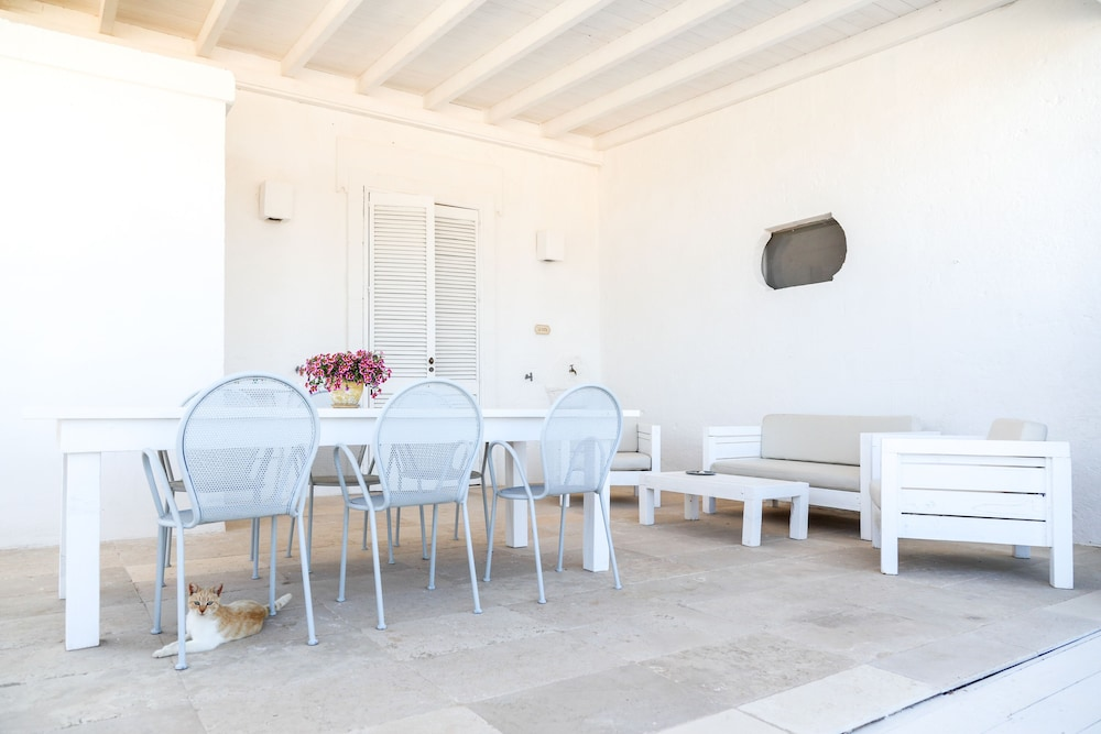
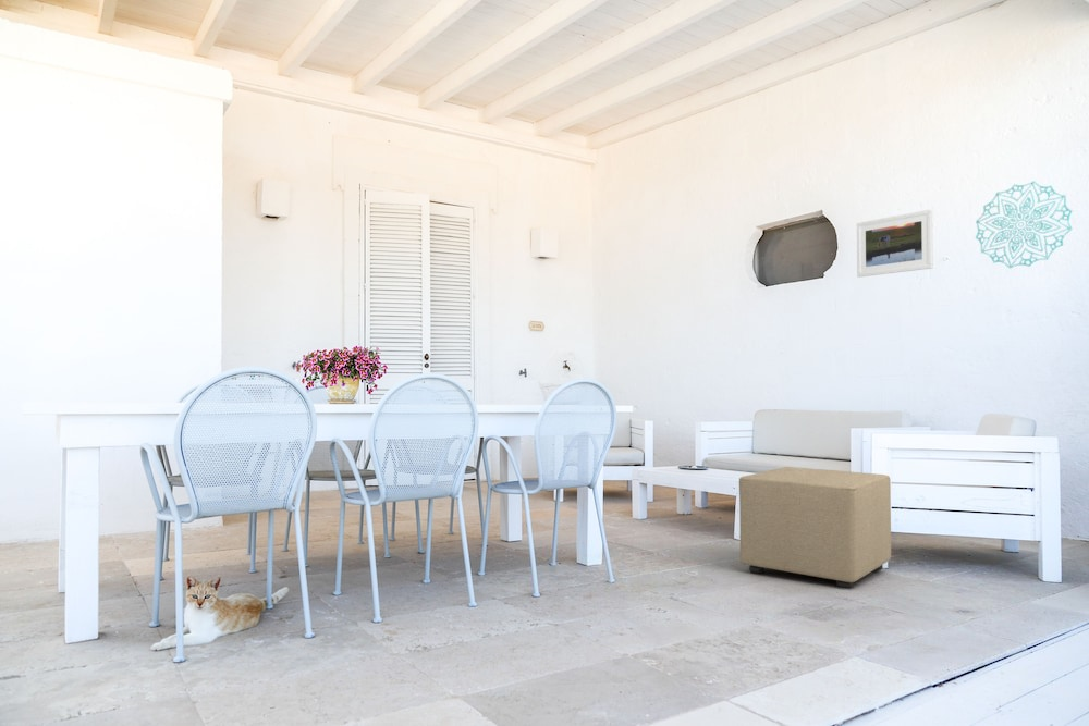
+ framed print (893, 244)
+ wall decoration (1021, 225)
+ ottoman (816, 522)
